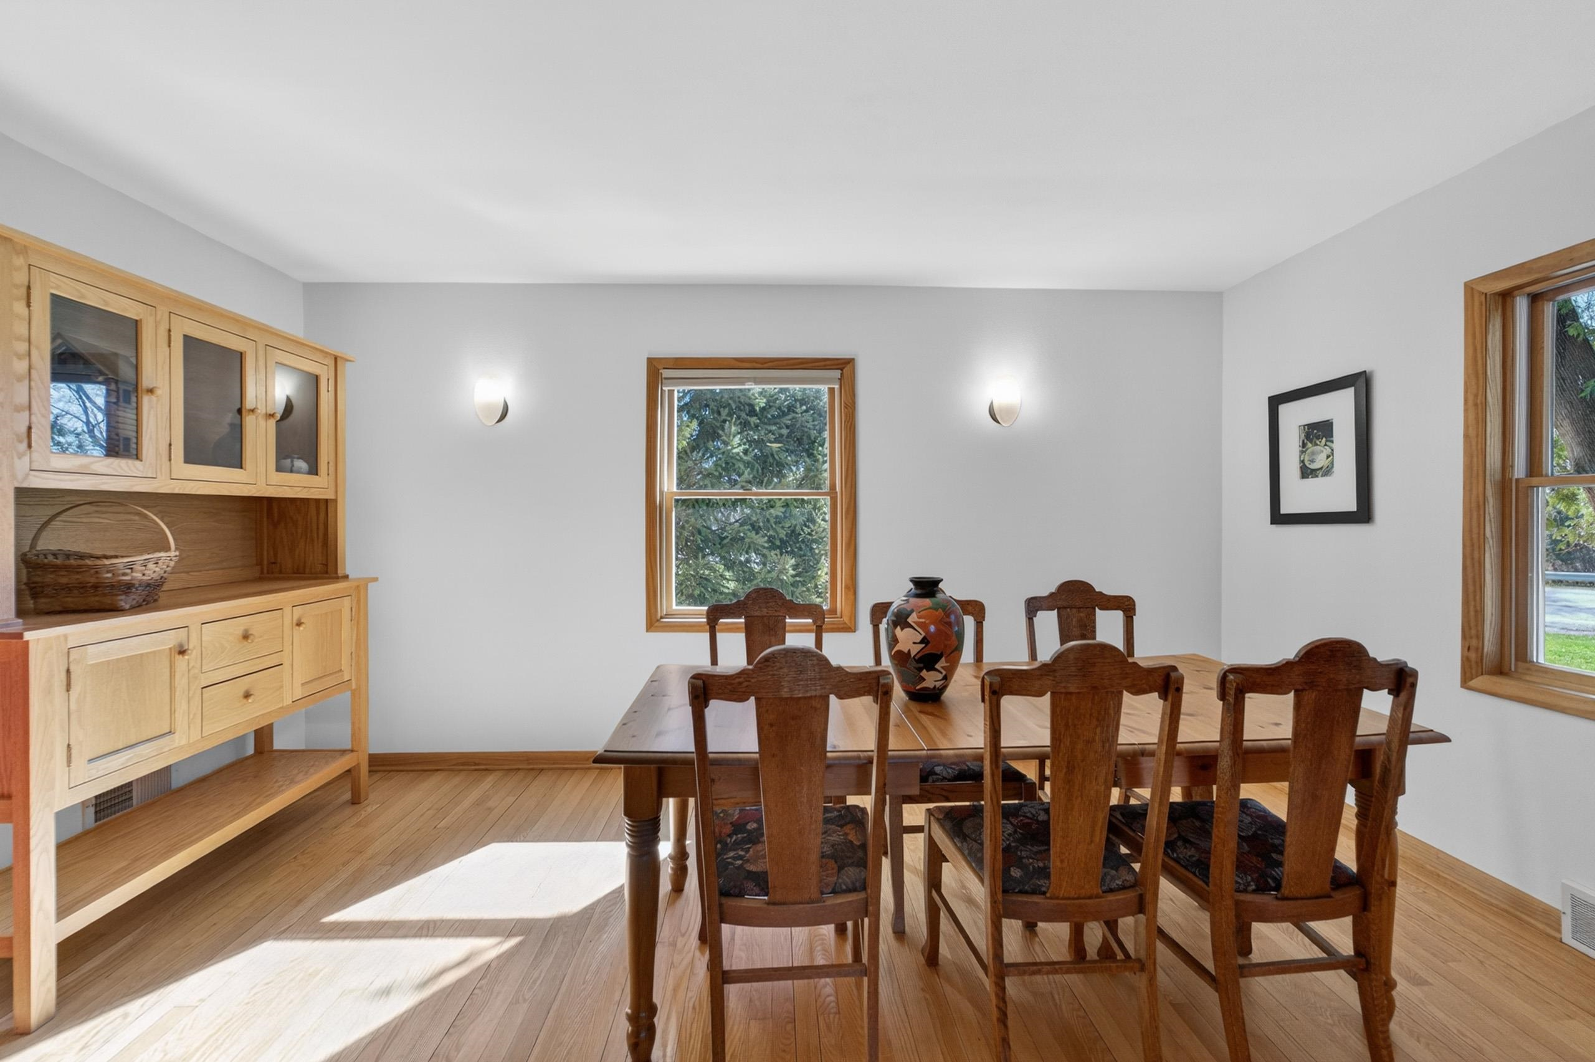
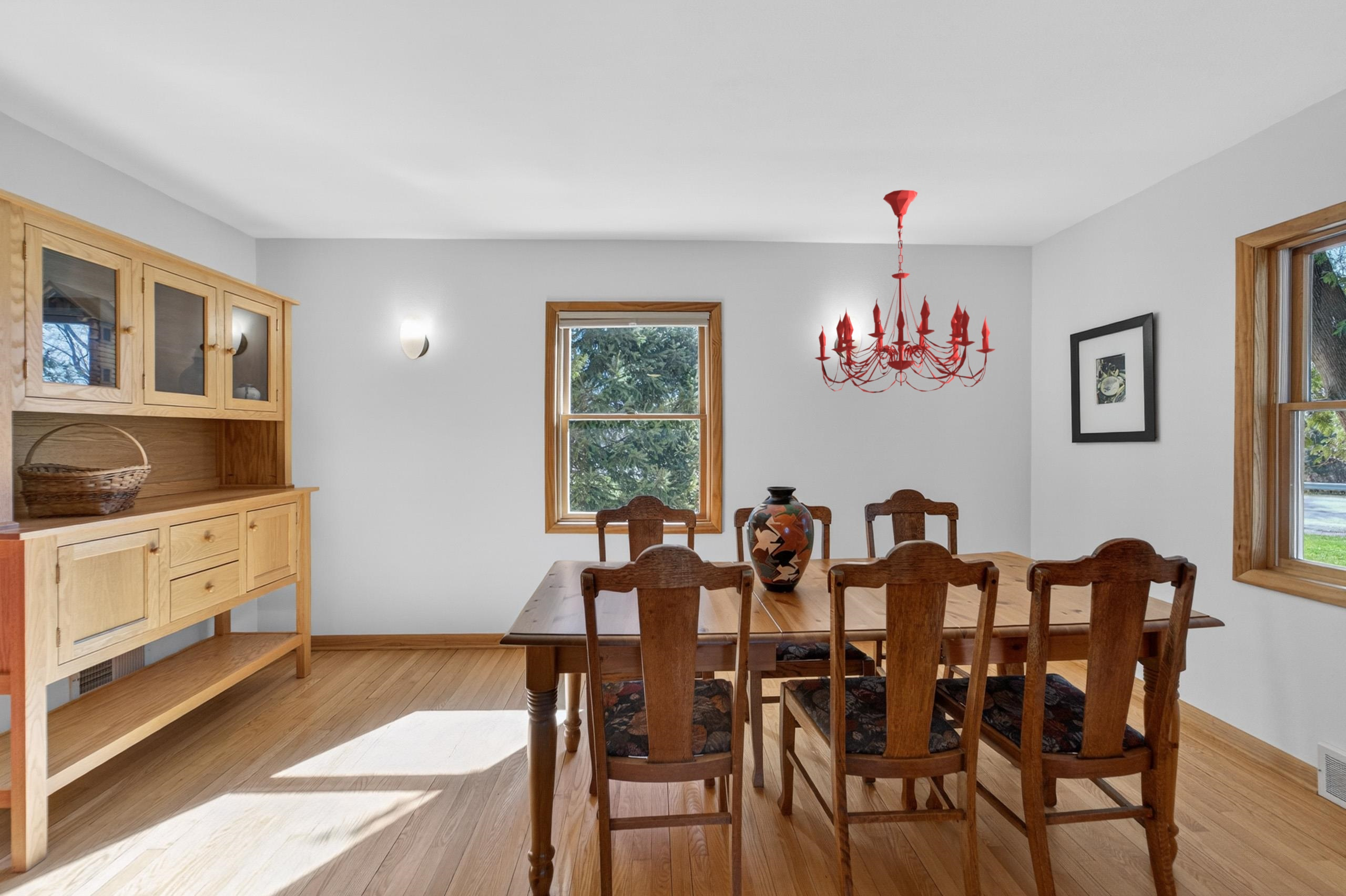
+ chandelier (901, 292)
